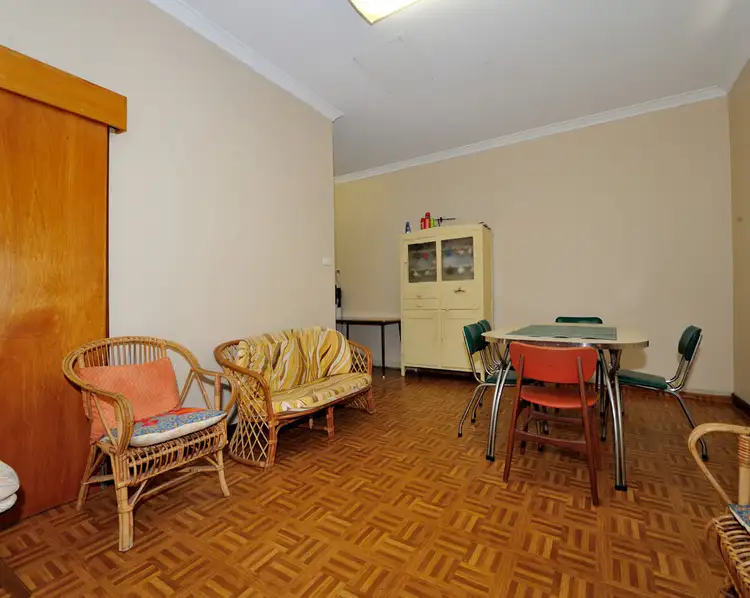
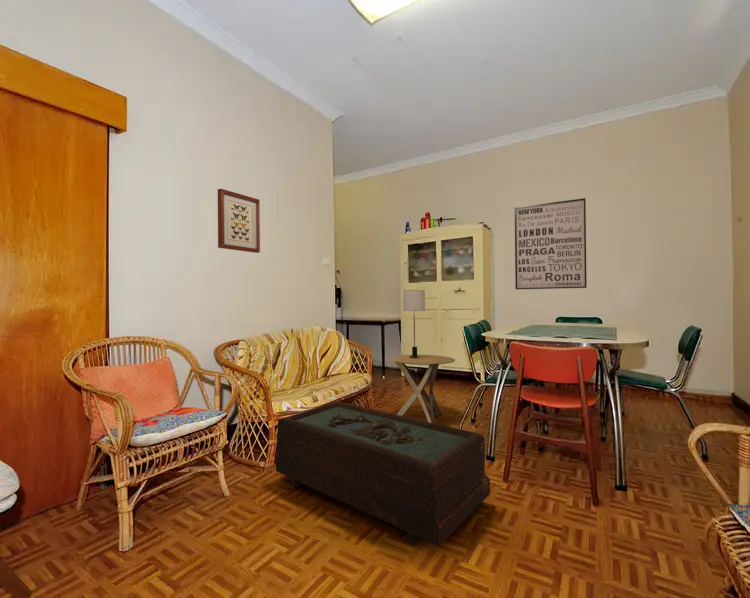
+ table lamp (414, 323)
+ coffee table (375, 457)
+ wall art (549, 245)
+ side table (423, 389)
+ wall art (239, 222)
